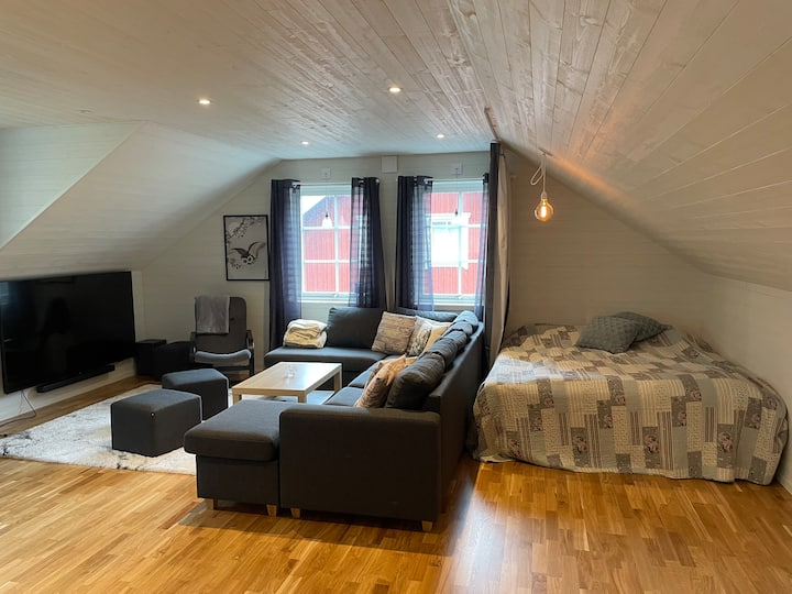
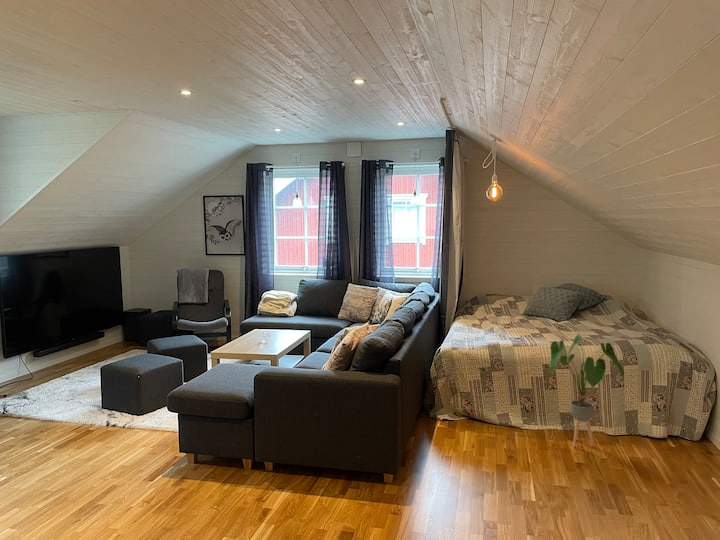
+ house plant (585, 392)
